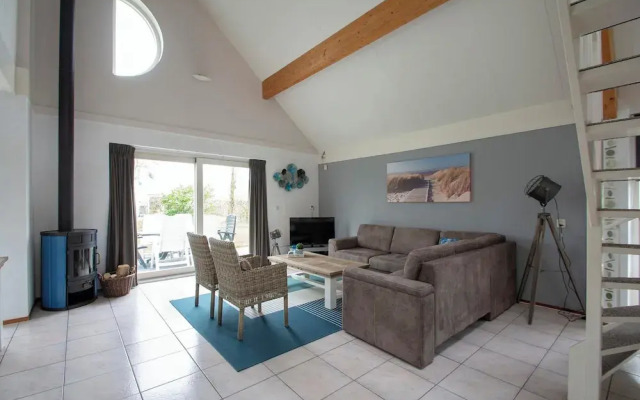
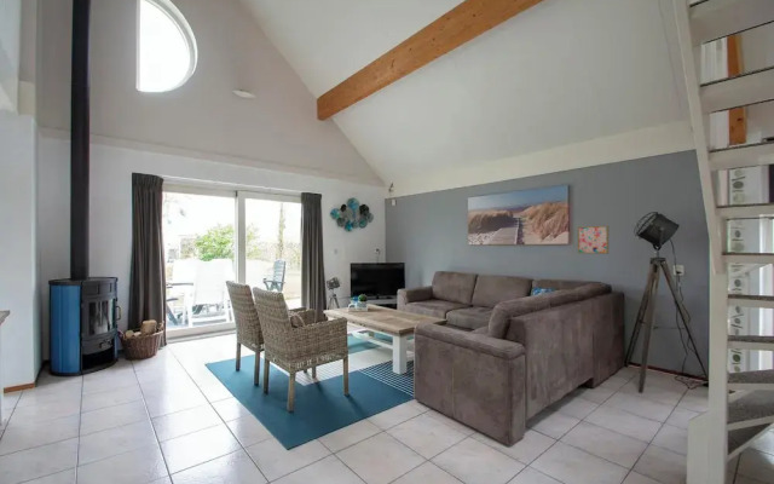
+ wall art (593, 240)
